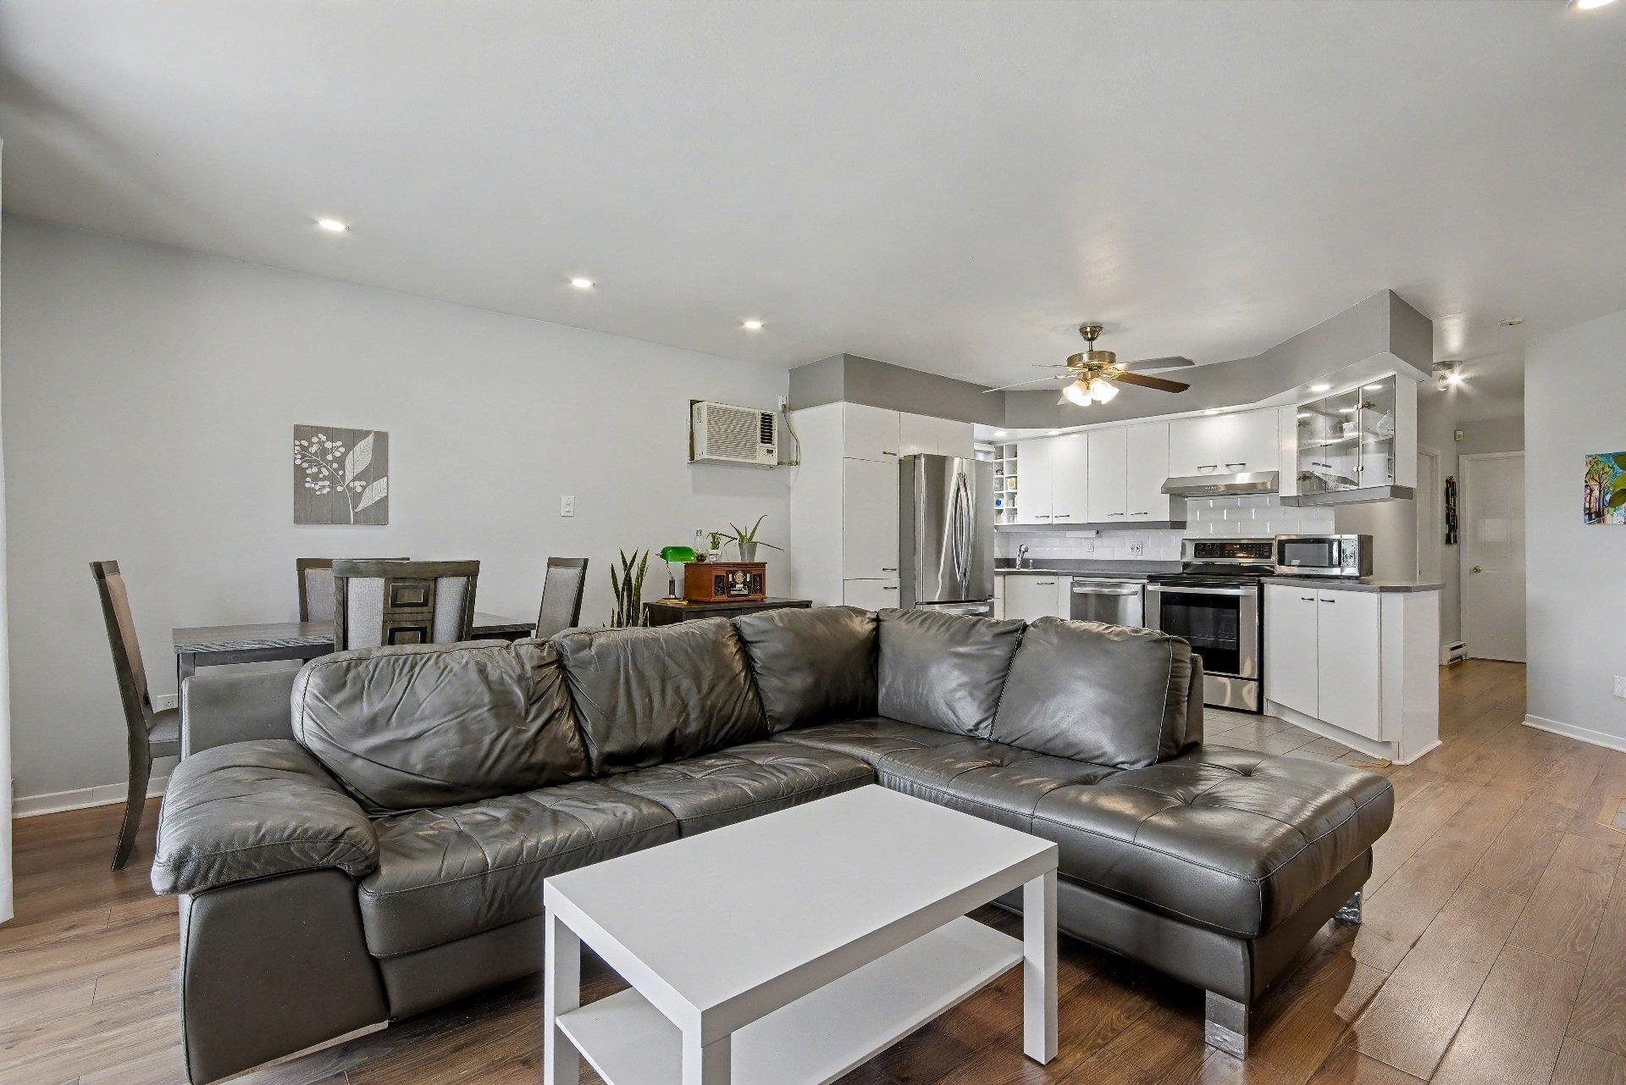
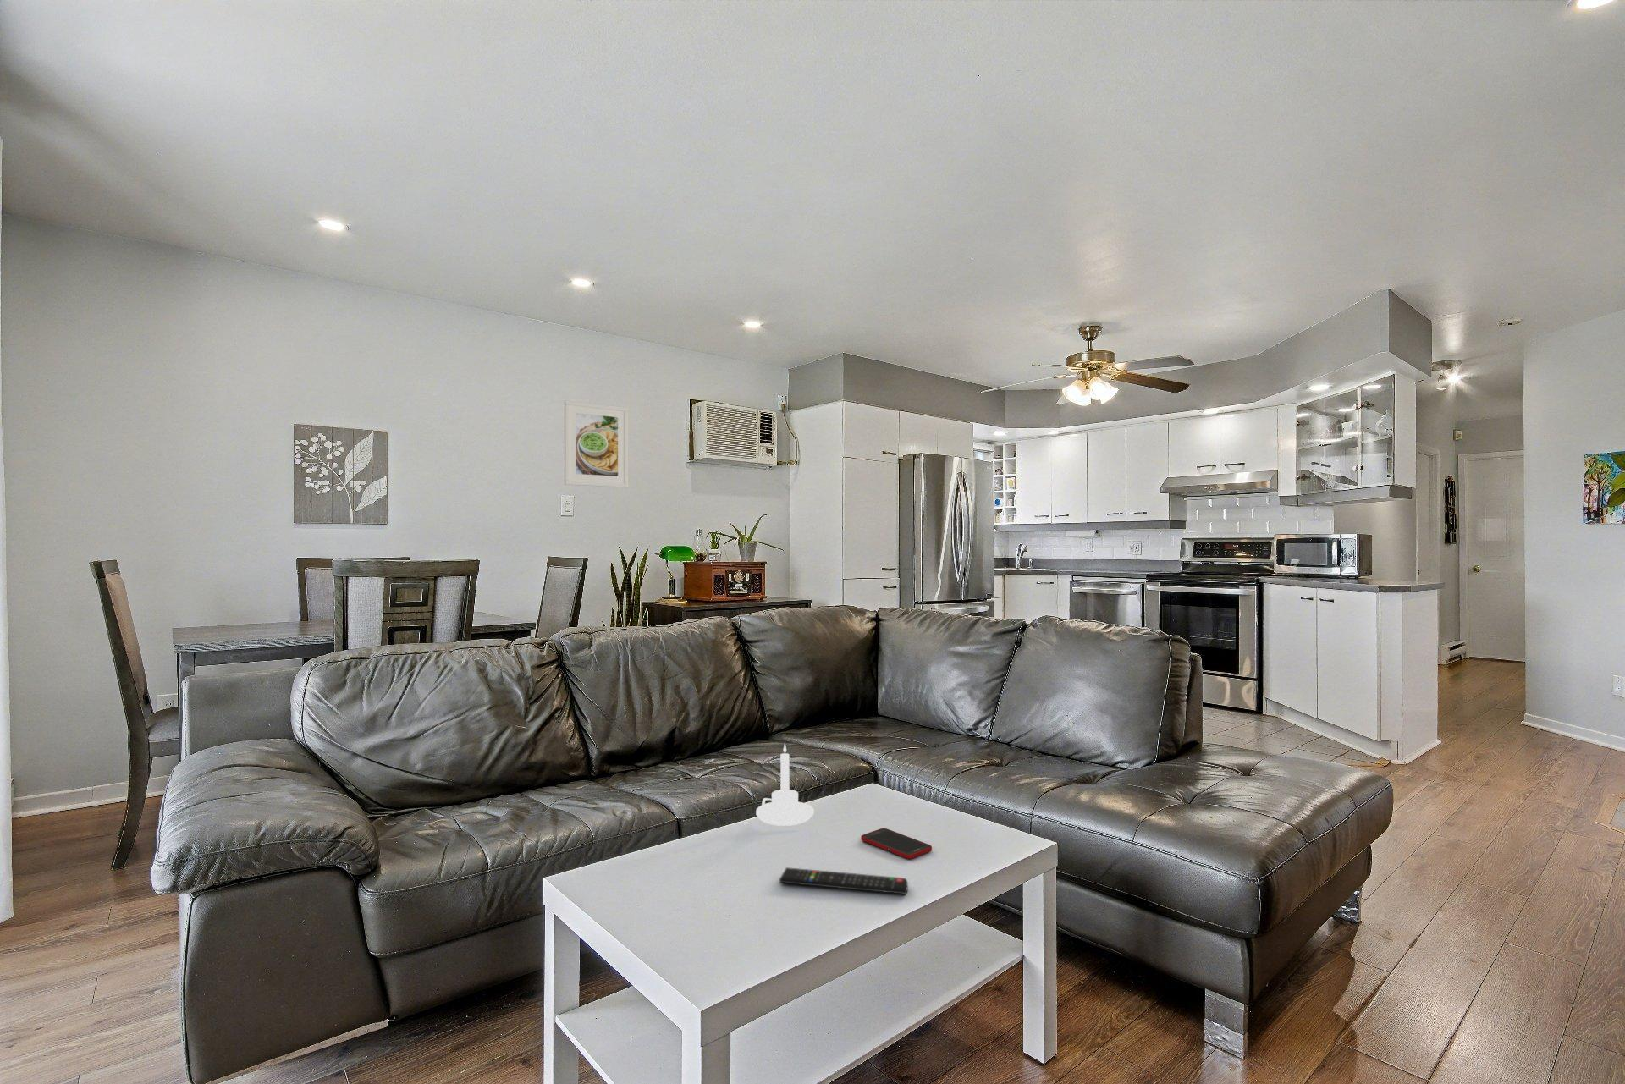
+ candle holder (784, 780)
+ remote control (843, 882)
+ cell phone (895, 843)
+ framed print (597, 445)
